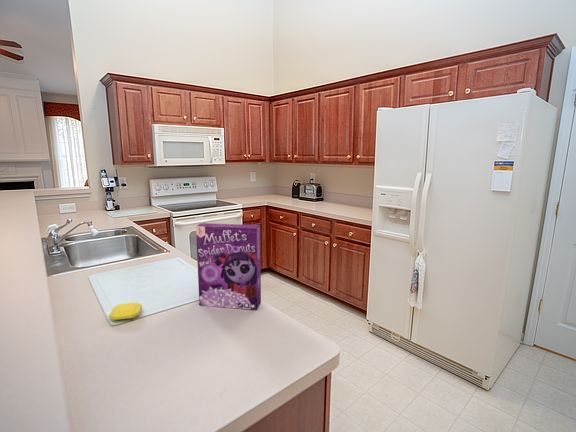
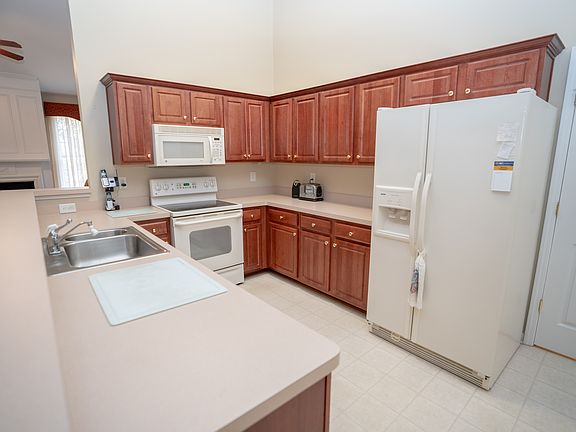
- soap bar (126, 311)
- cereal box (229, 265)
